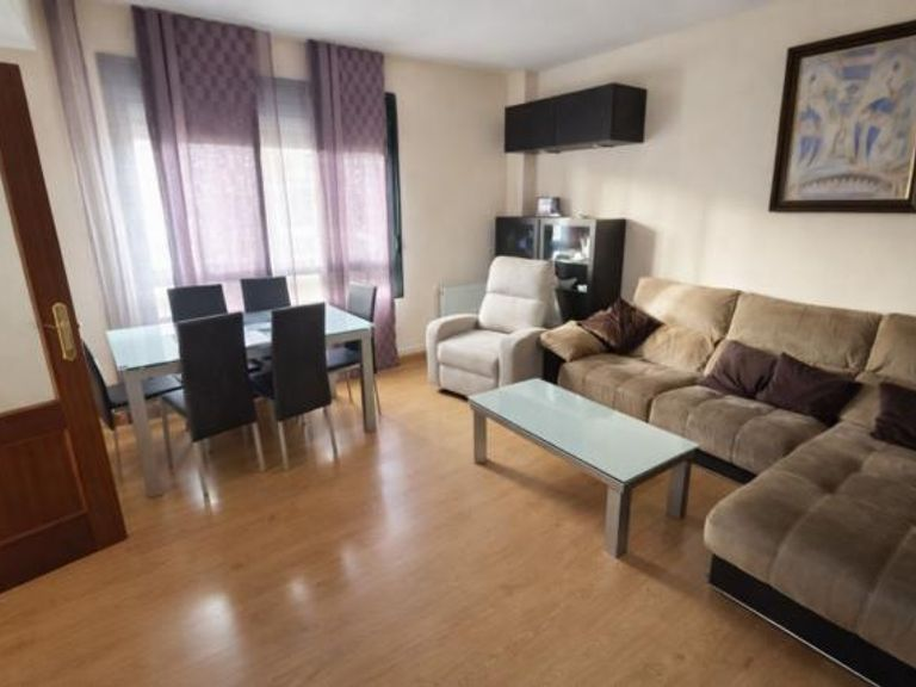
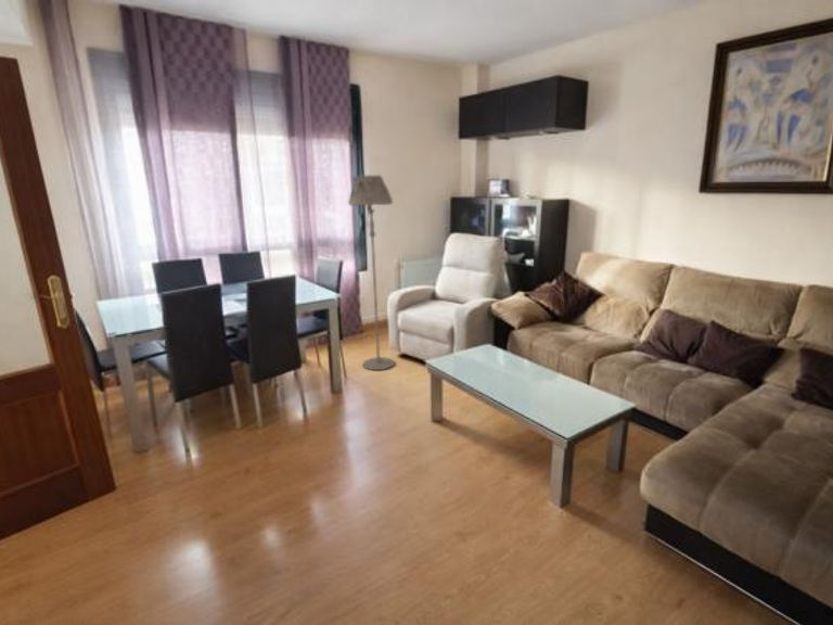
+ floor lamp (373, 275)
